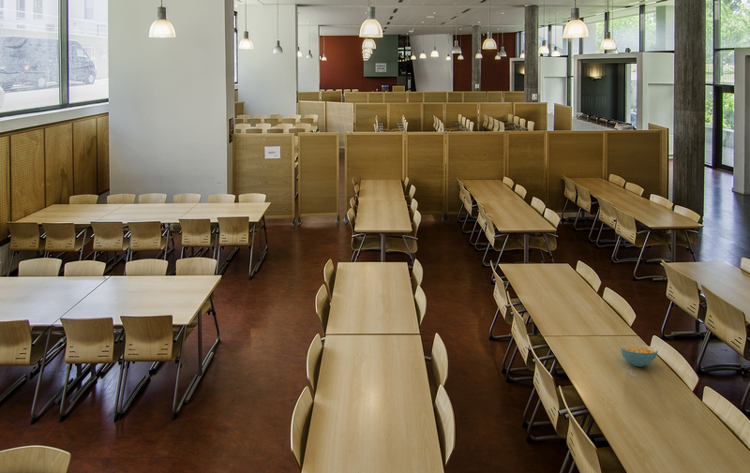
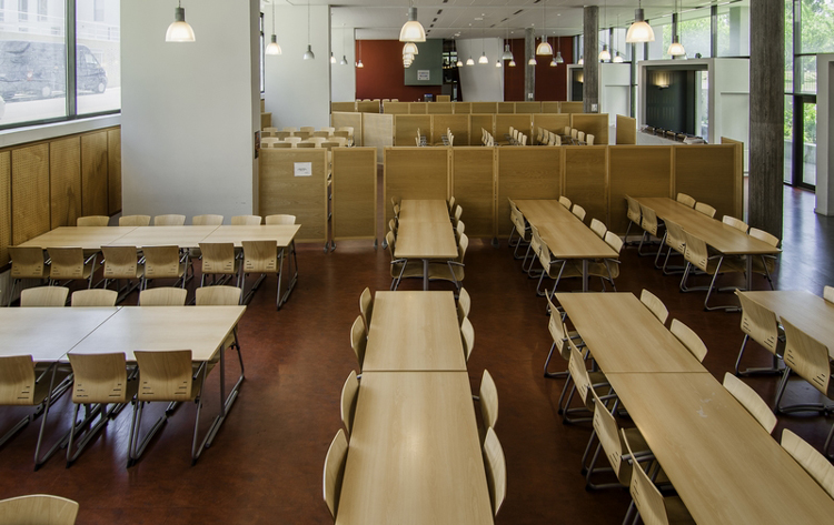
- cereal bowl (638, 356)
